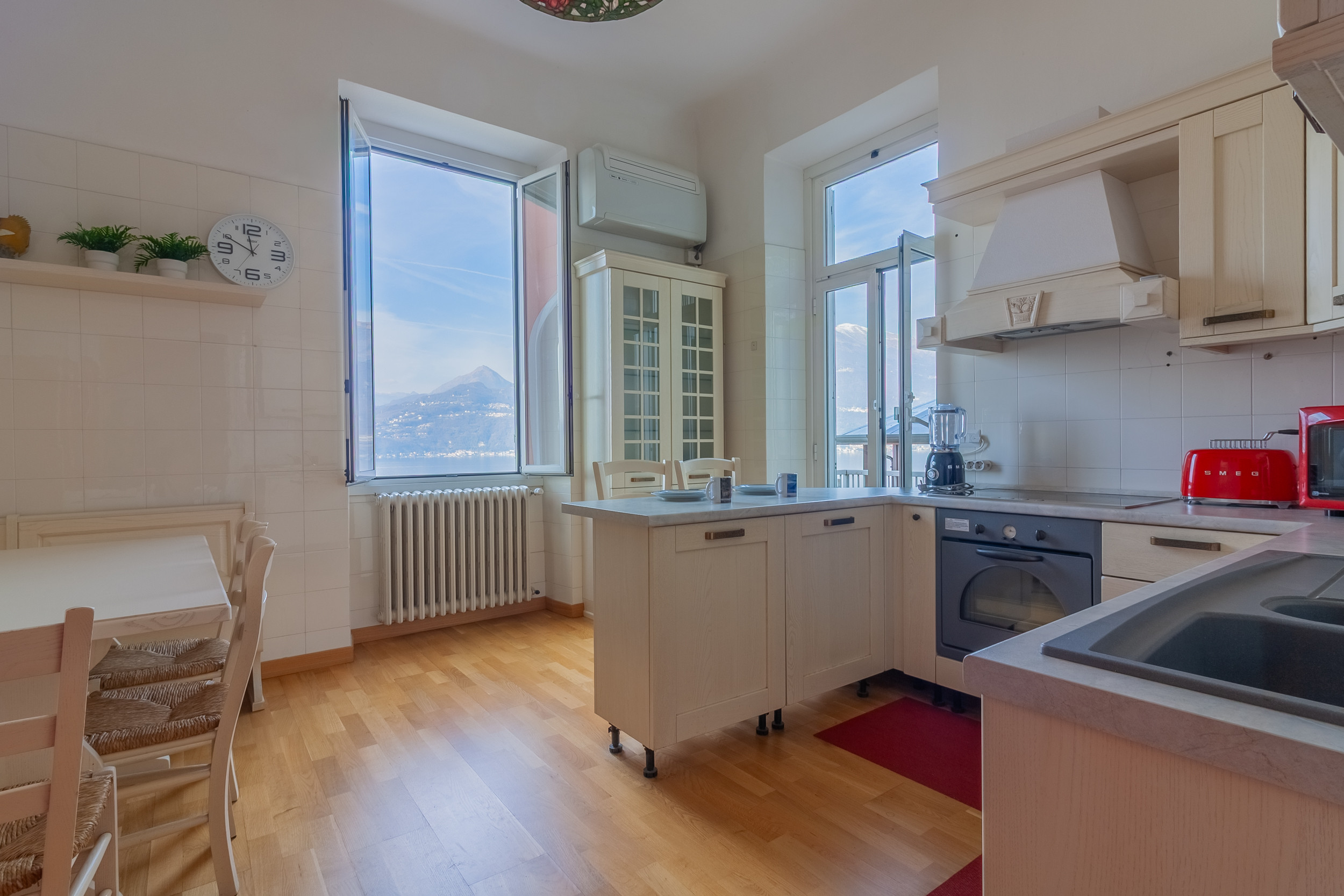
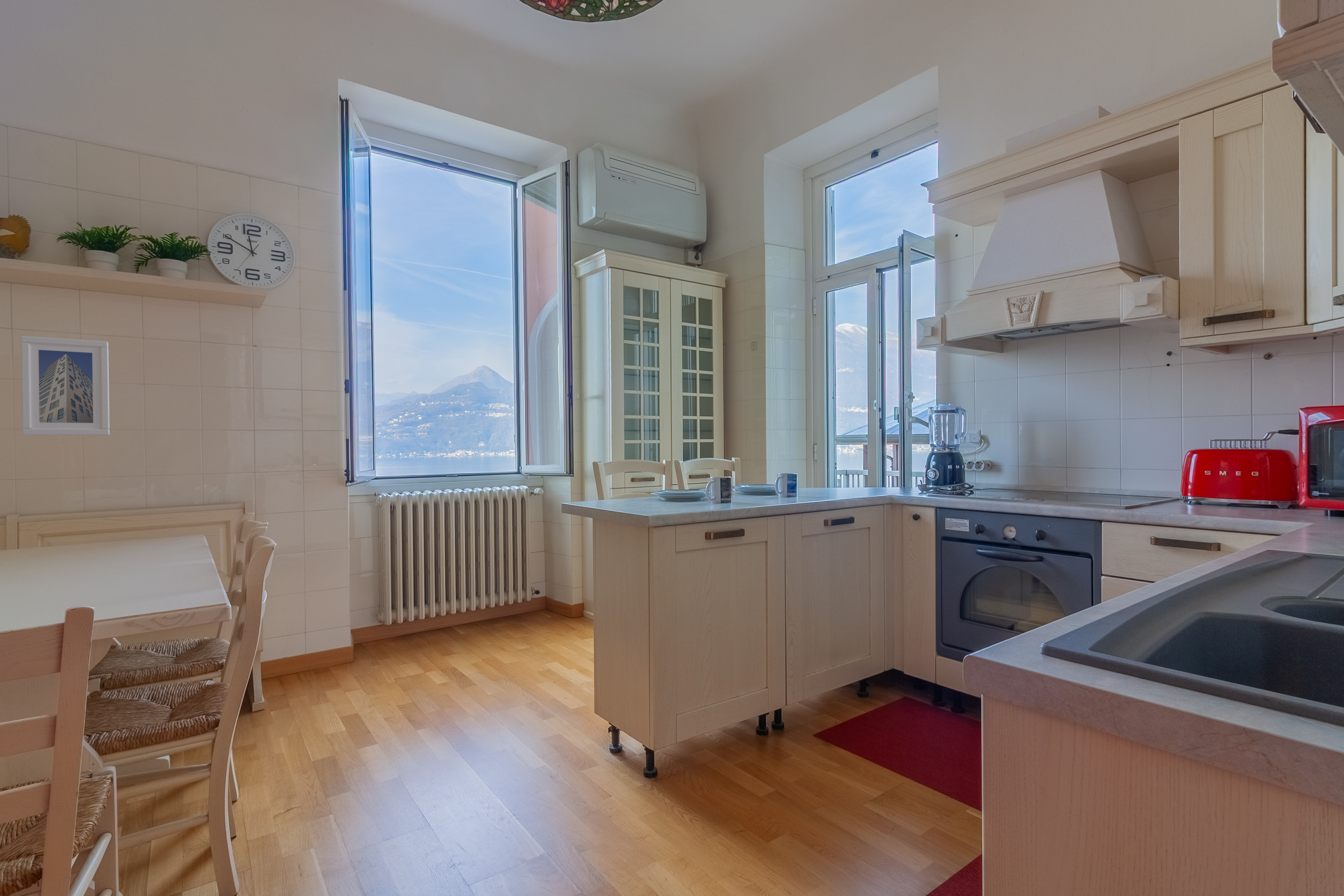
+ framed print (66, 387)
